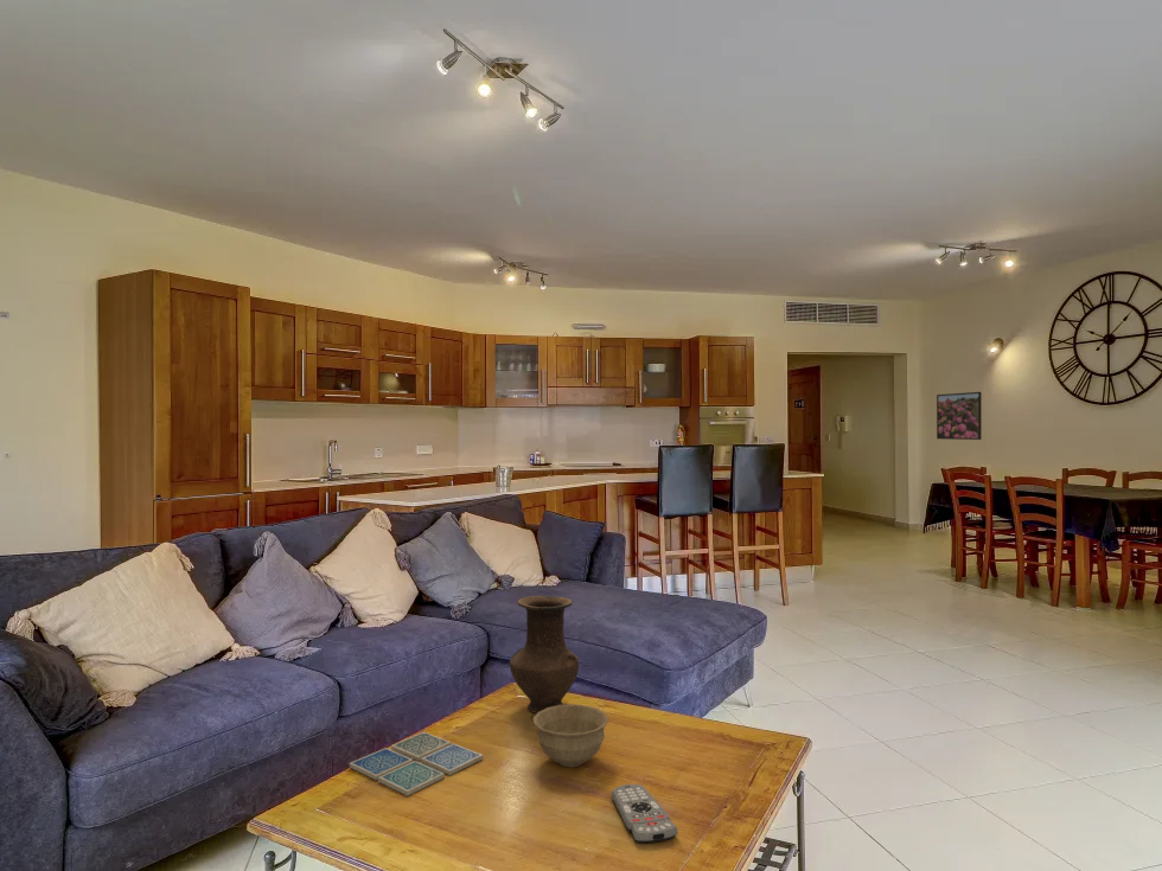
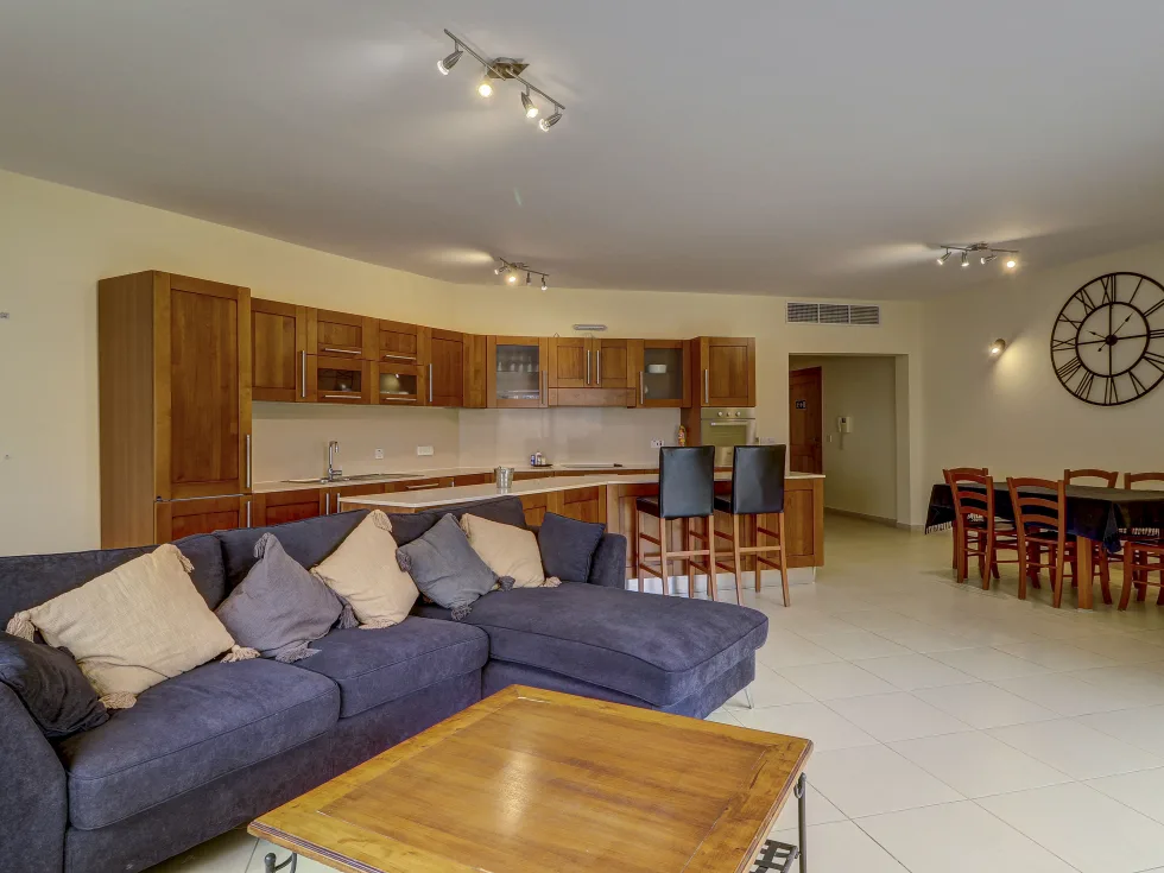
- vase (544, 654)
- remote control (640, 811)
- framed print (958, 416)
- bowl (570, 739)
- drink coaster (416, 760)
